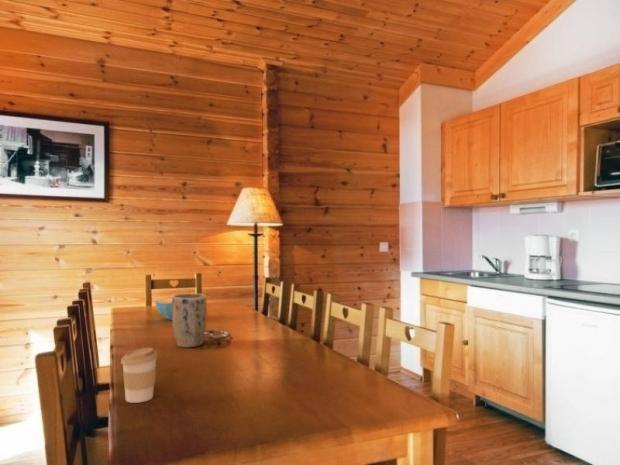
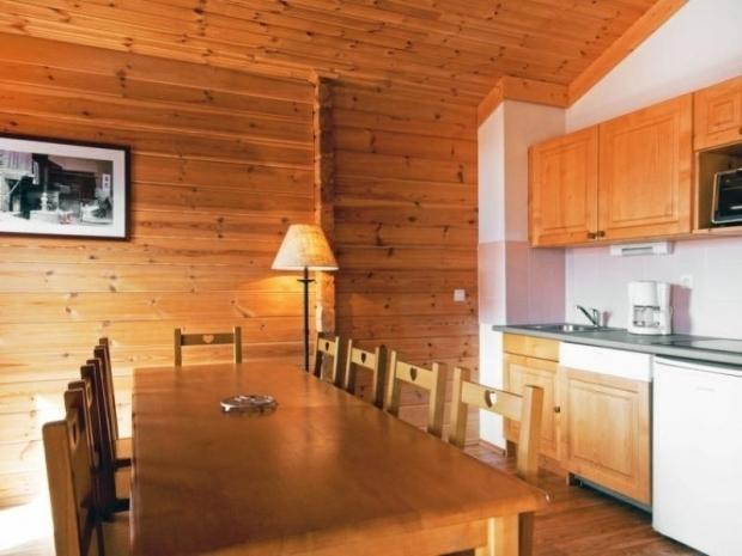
- coffee cup (139, 374)
- plant pot (189, 320)
- cereal bowl (171, 309)
